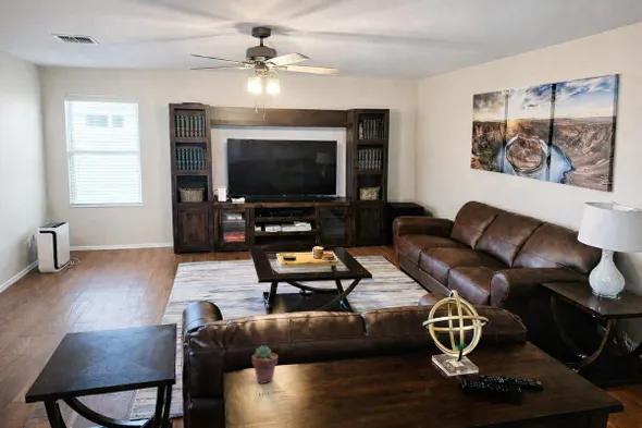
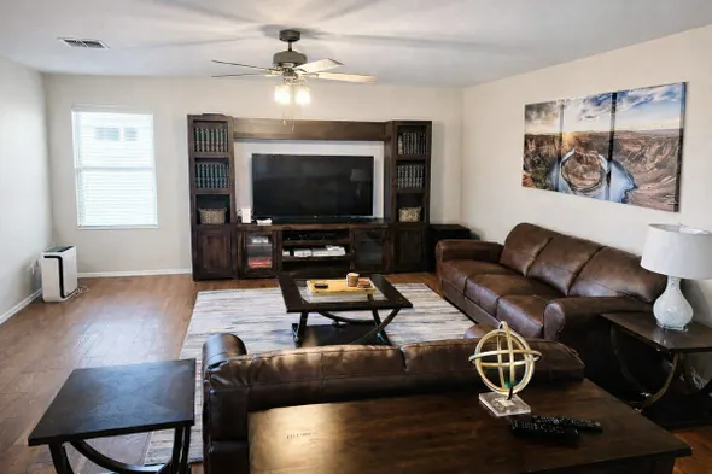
- potted succulent (264, 363)
